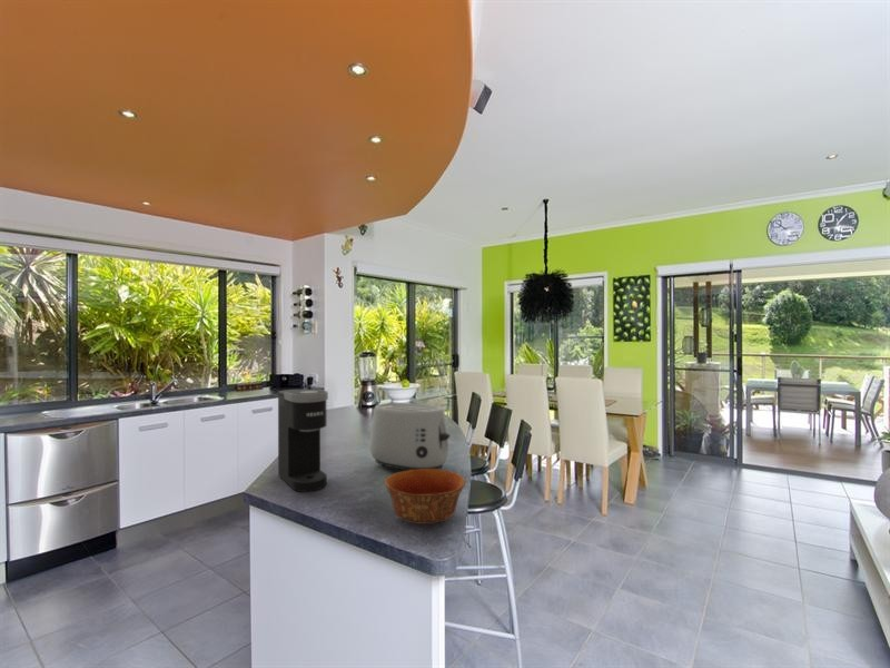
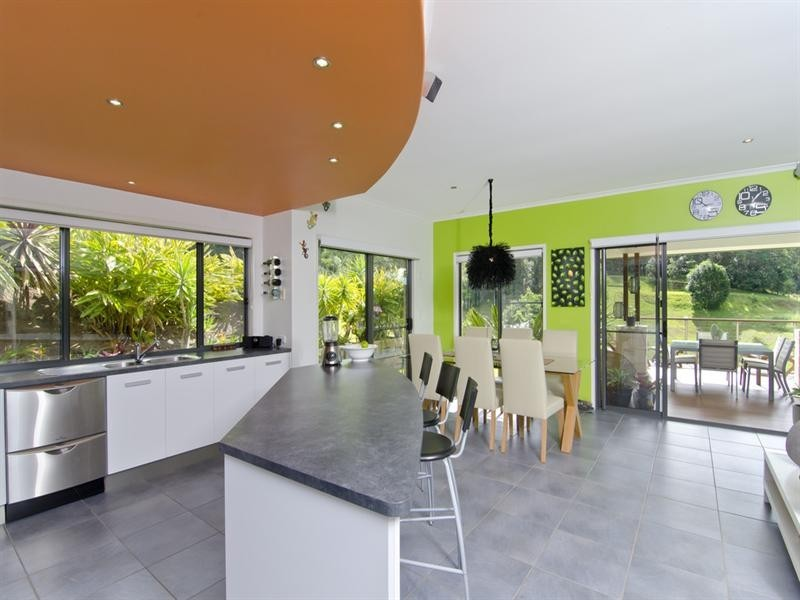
- coffee maker (301, 434)
- toaster (408, 436)
- bowl (425, 498)
